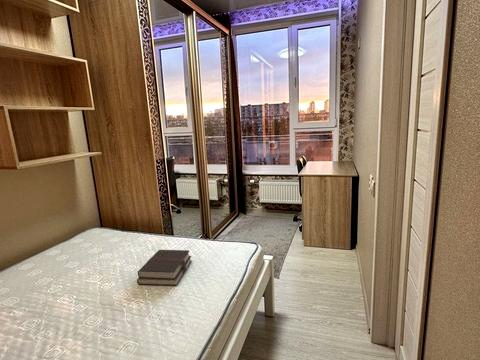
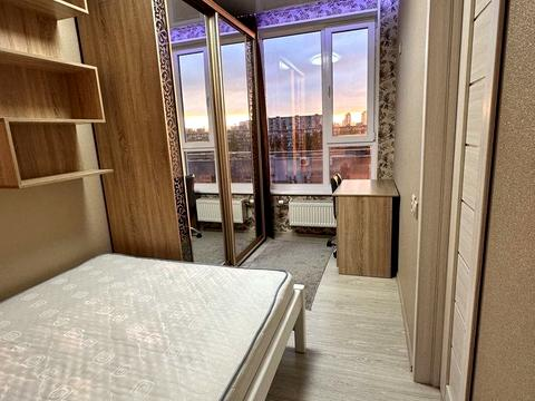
- bible (166, 265)
